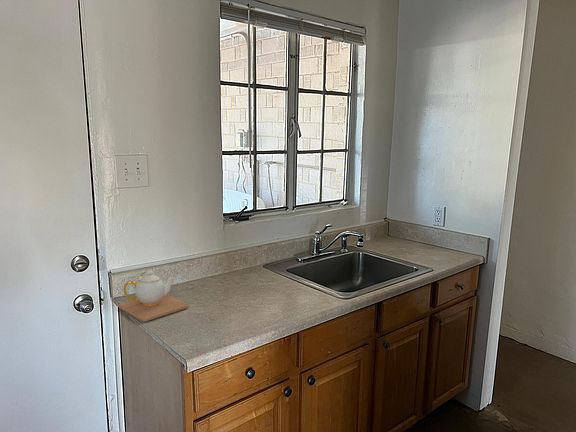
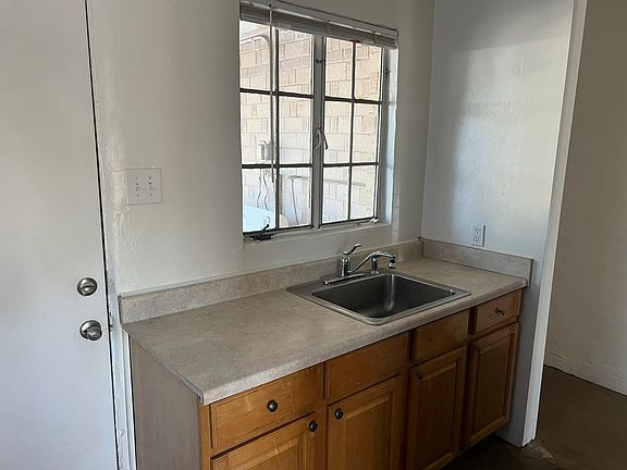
- teapot (152, 289)
